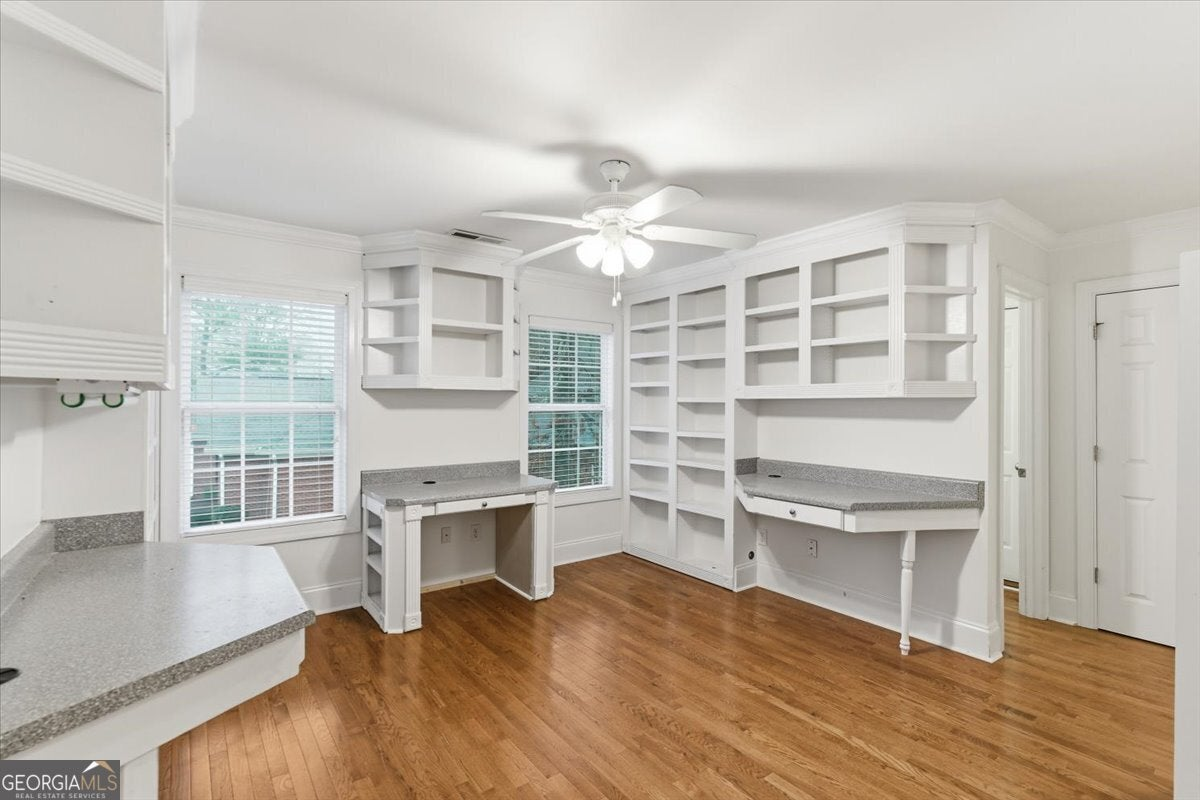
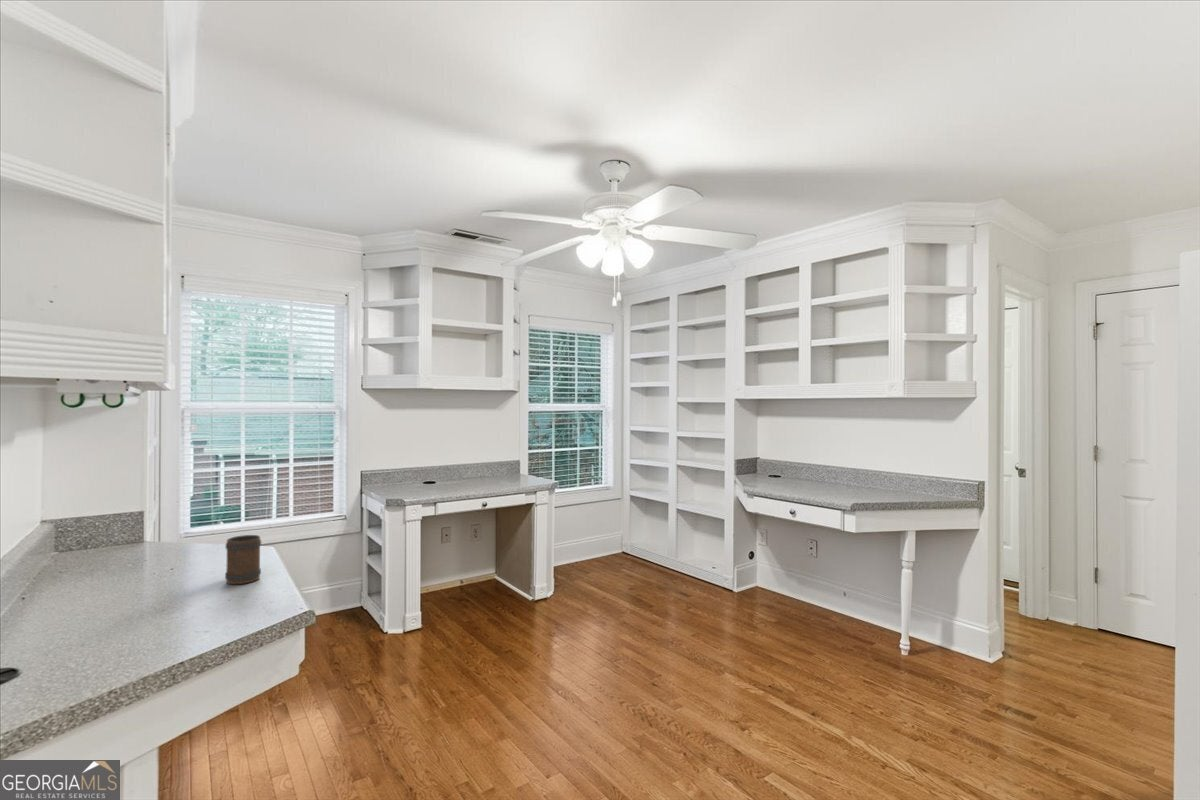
+ mug (242, 558)
